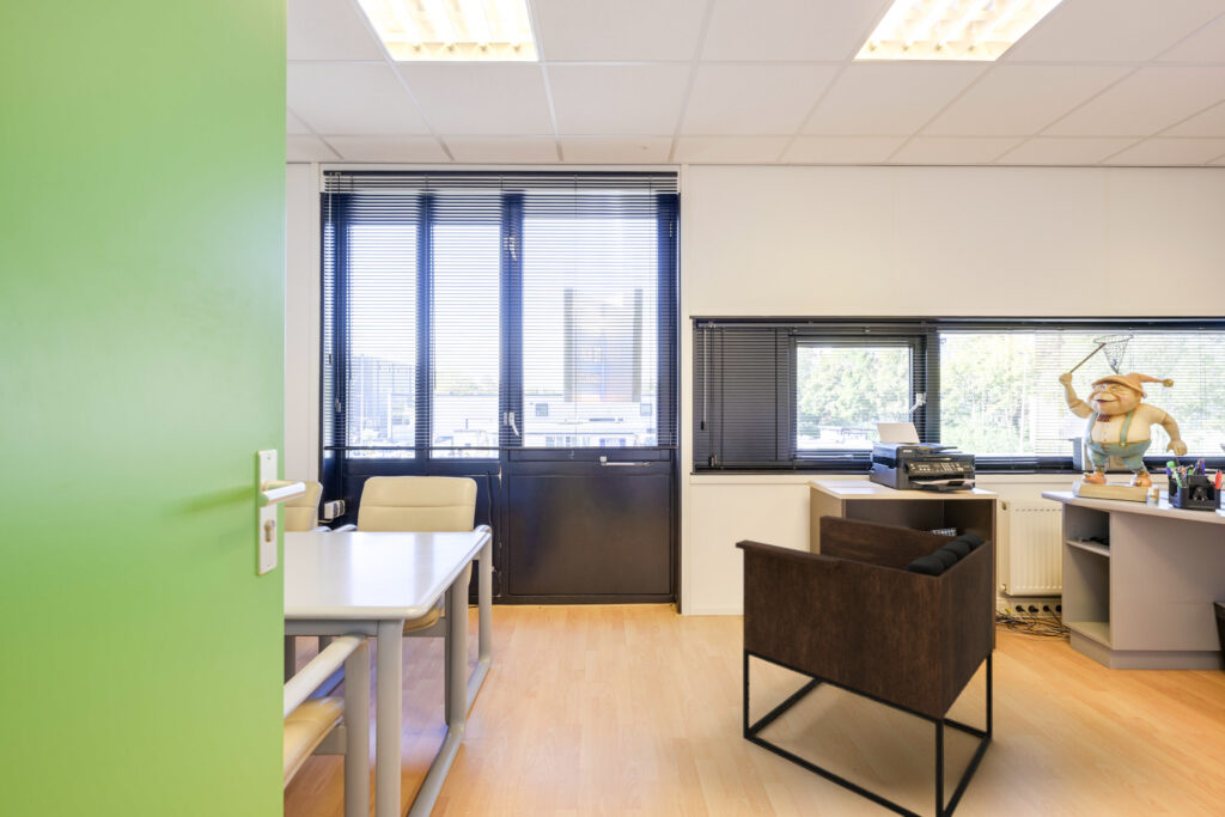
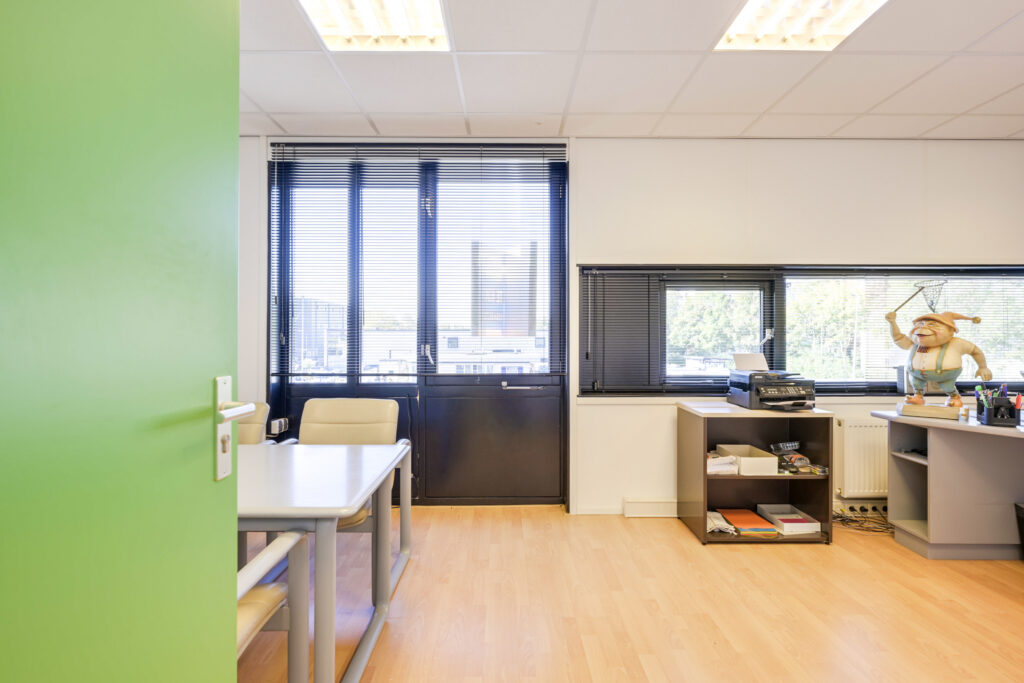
- armchair (865, 635)
